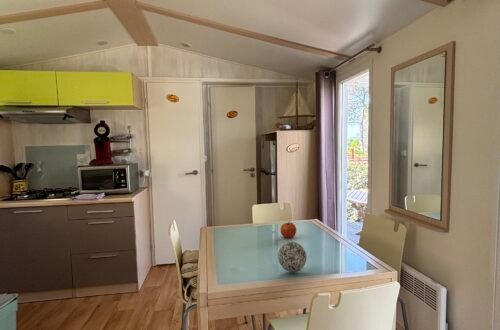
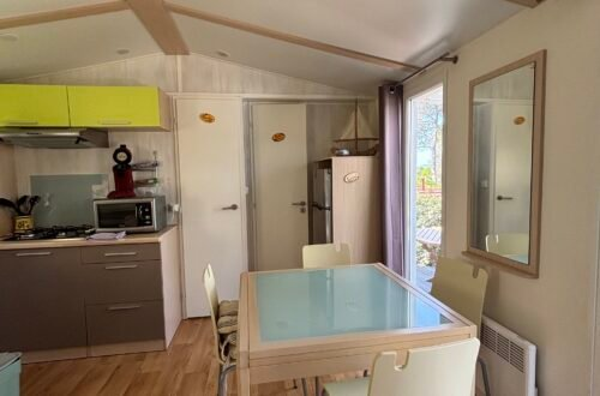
- decorative ball (292, 255)
- fruit (288, 229)
